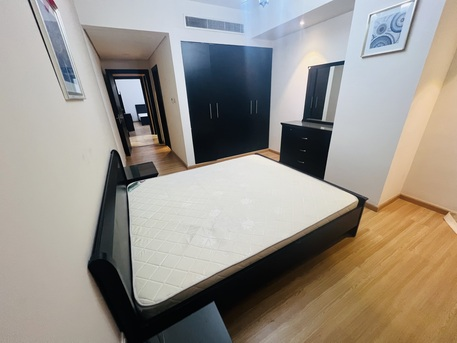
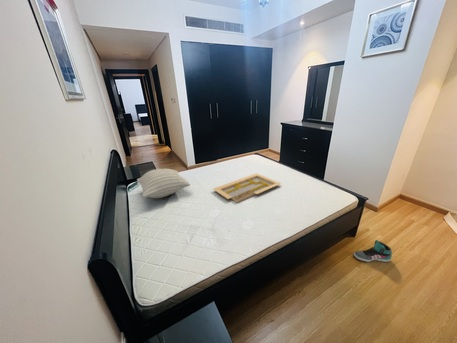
+ sneaker (374, 250)
+ serving tray (247, 187)
+ pillow (162, 182)
